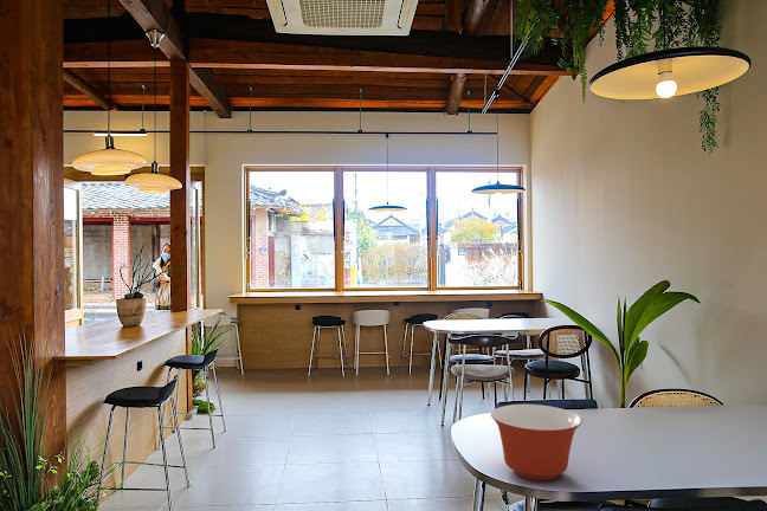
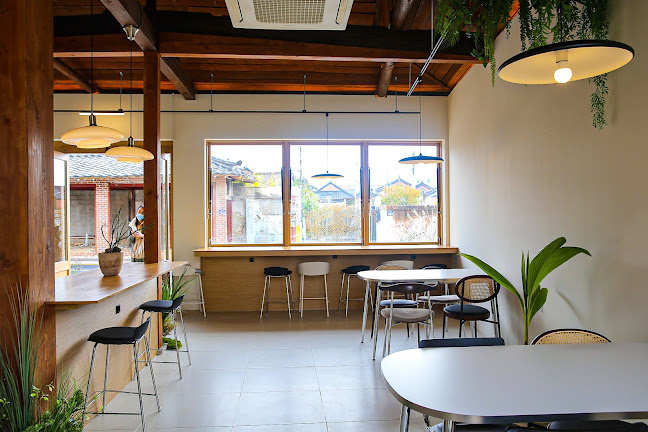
- mixing bowl (535, 444)
